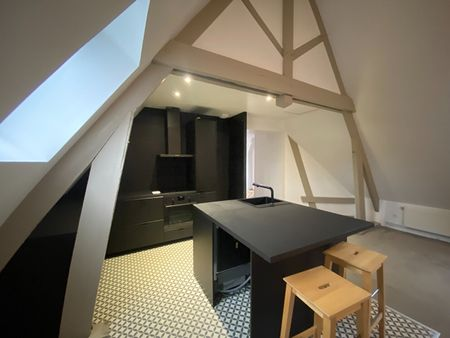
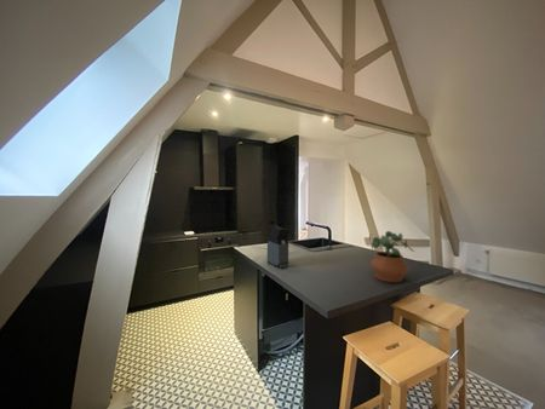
+ potted plant (391, 254)
+ coffee maker (276, 242)
